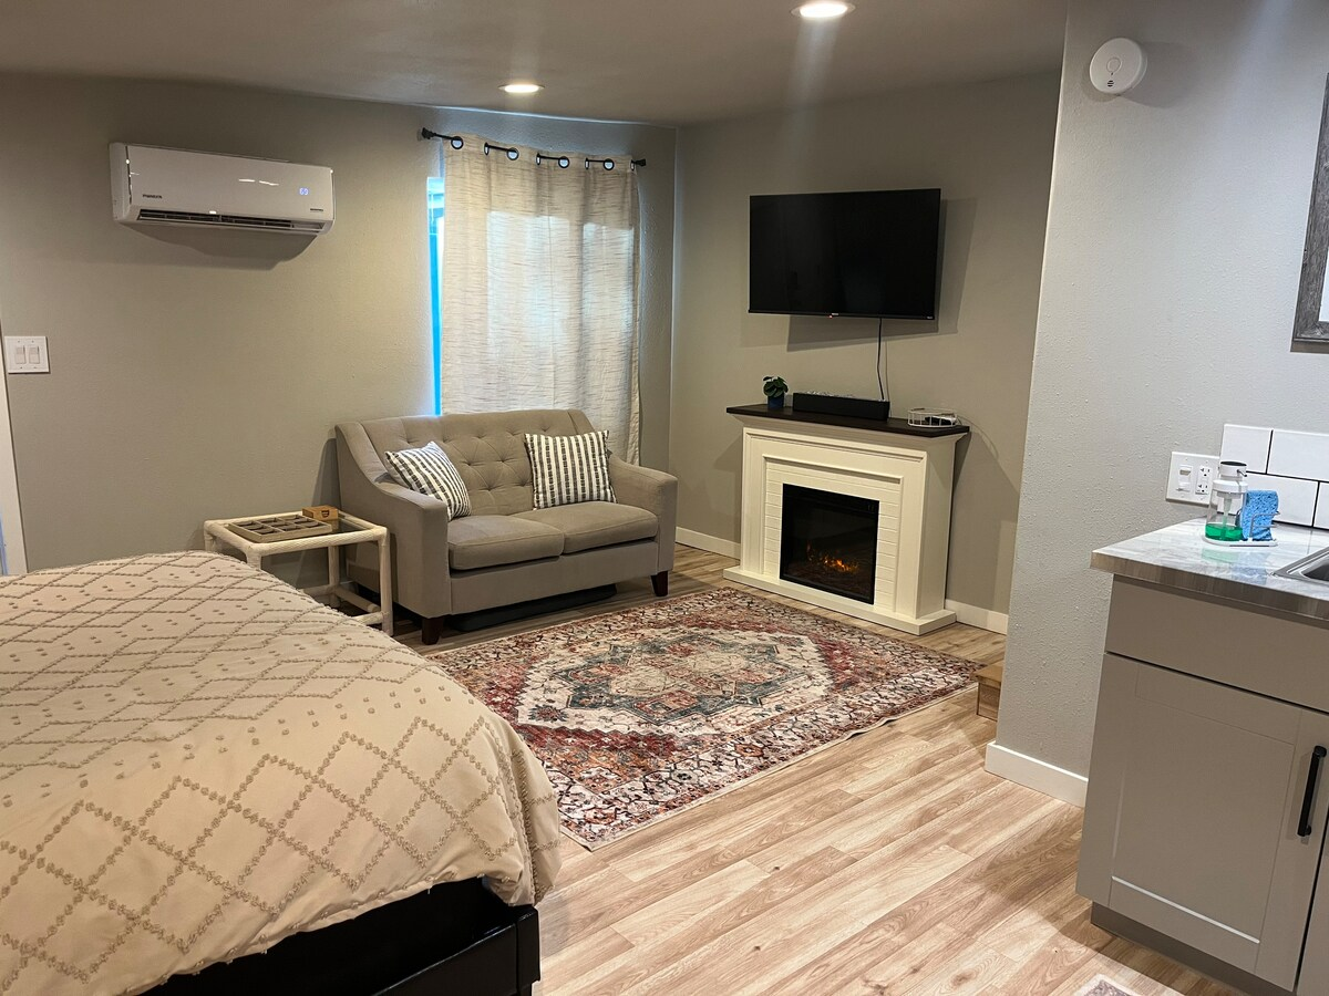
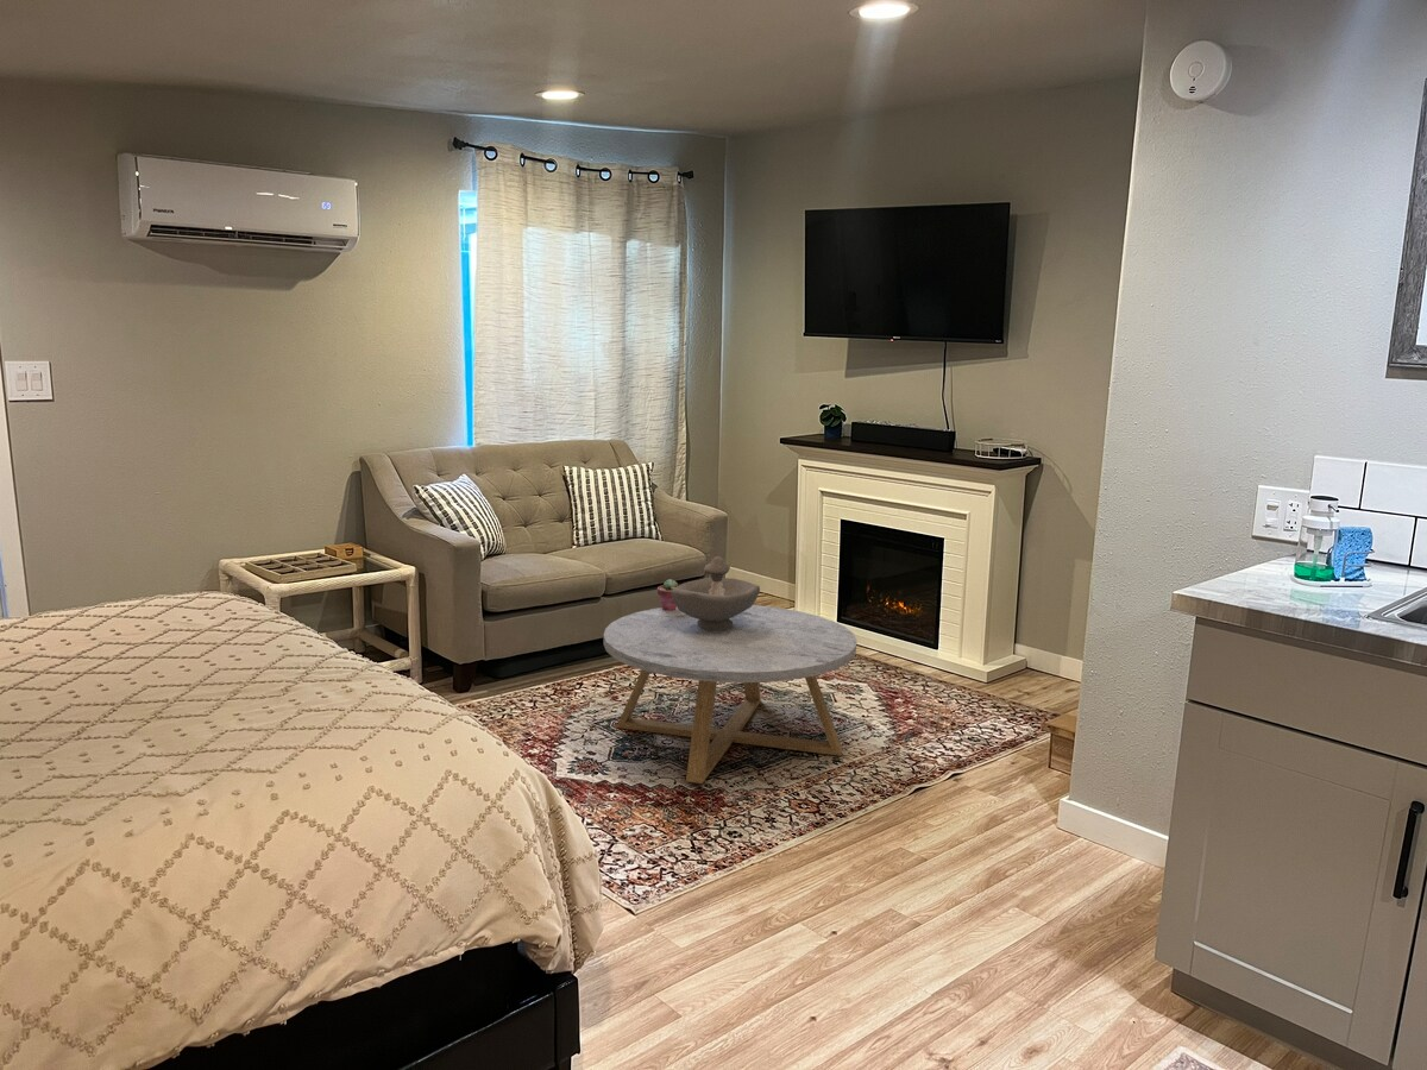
+ decorative bowl (716, 591)
+ potted succulent (668, 593)
+ coffee table (728, 681)
